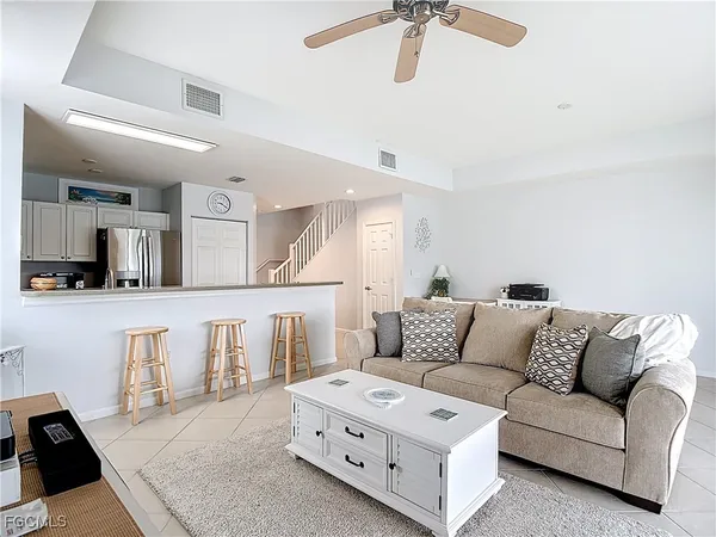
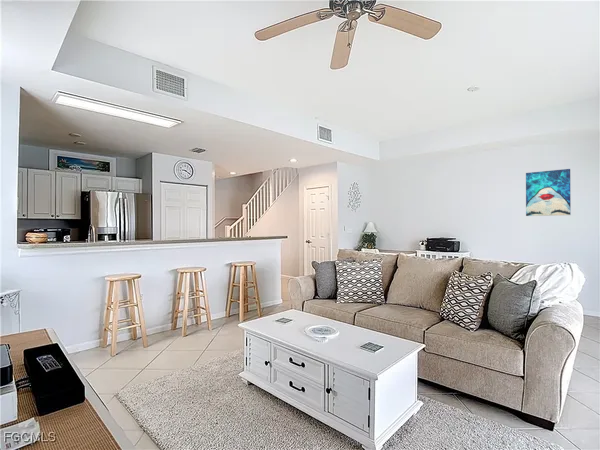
+ wall art (547, 193)
